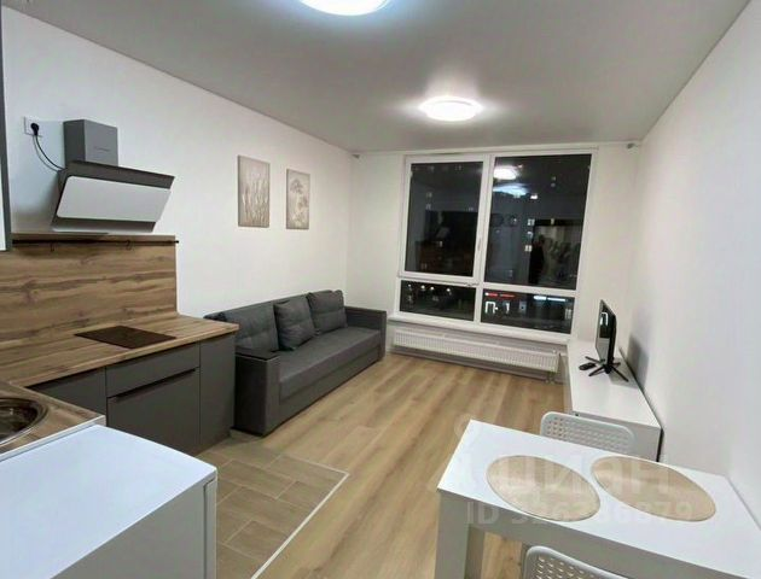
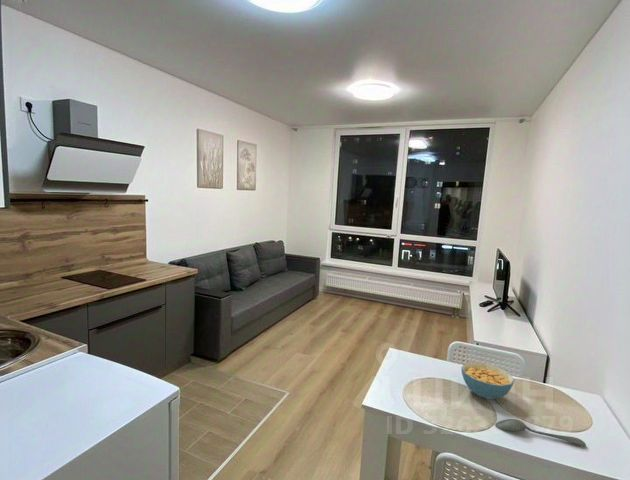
+ cereal bowl (485, 384)
+ spoon (538, 431)
